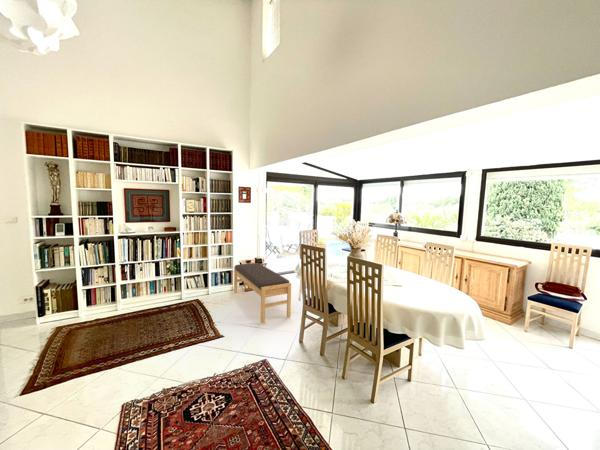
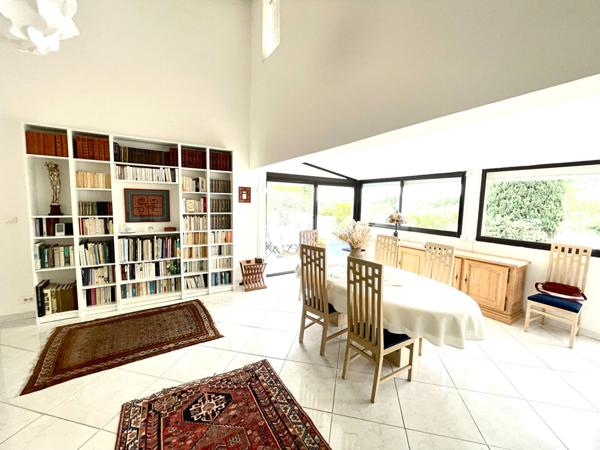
- bench (259, 287)
